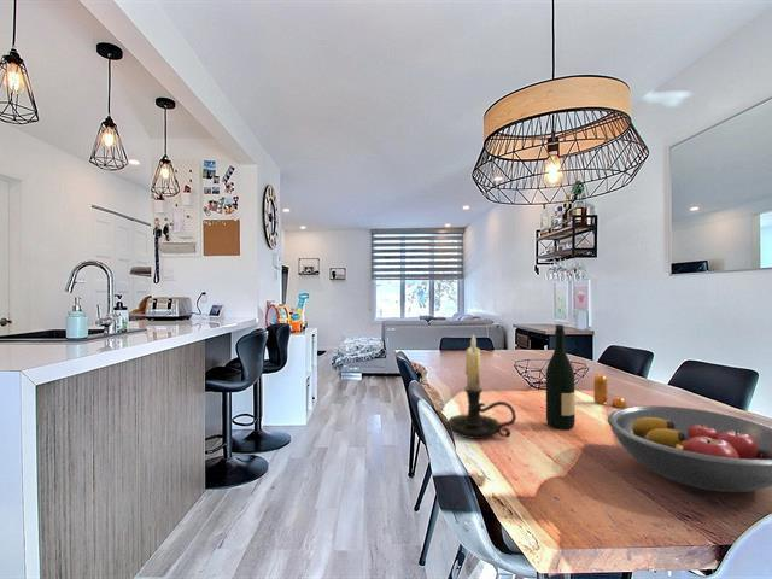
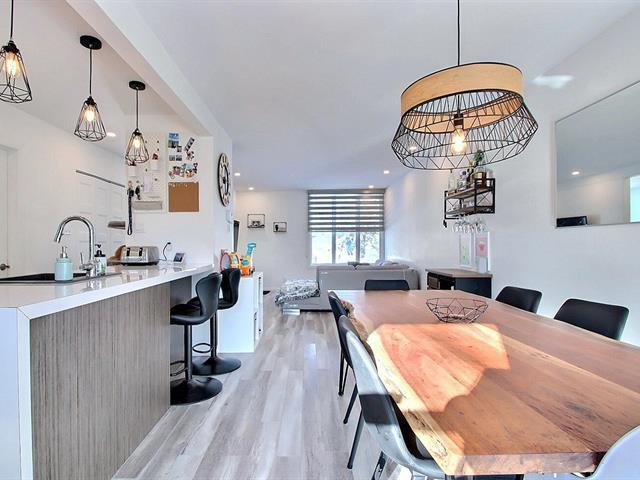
- wine bottle (560, 374)
- pepper shaker (606, 390)
- fruit bowl (696, 445)
- candle holder (479, 382)
